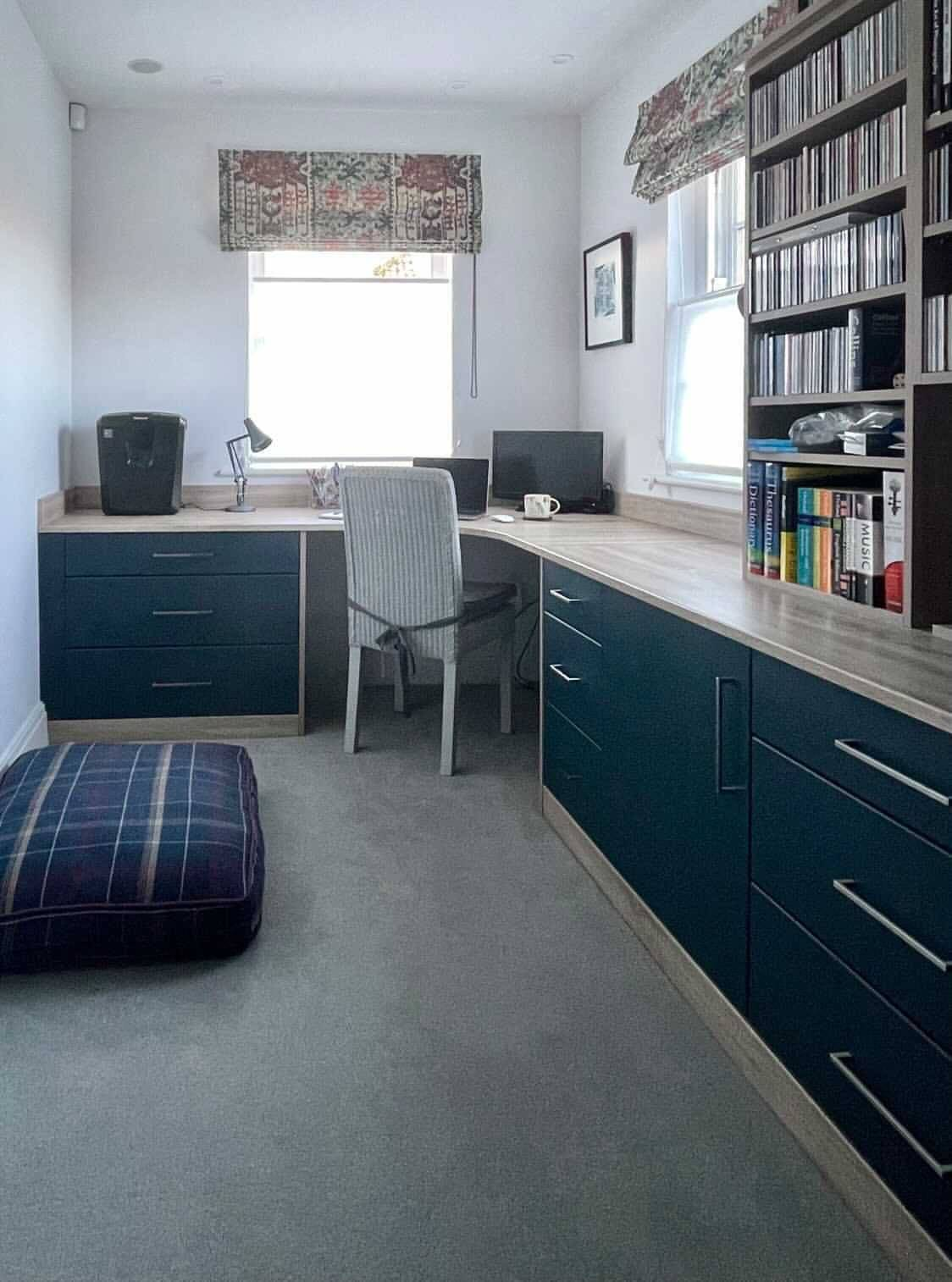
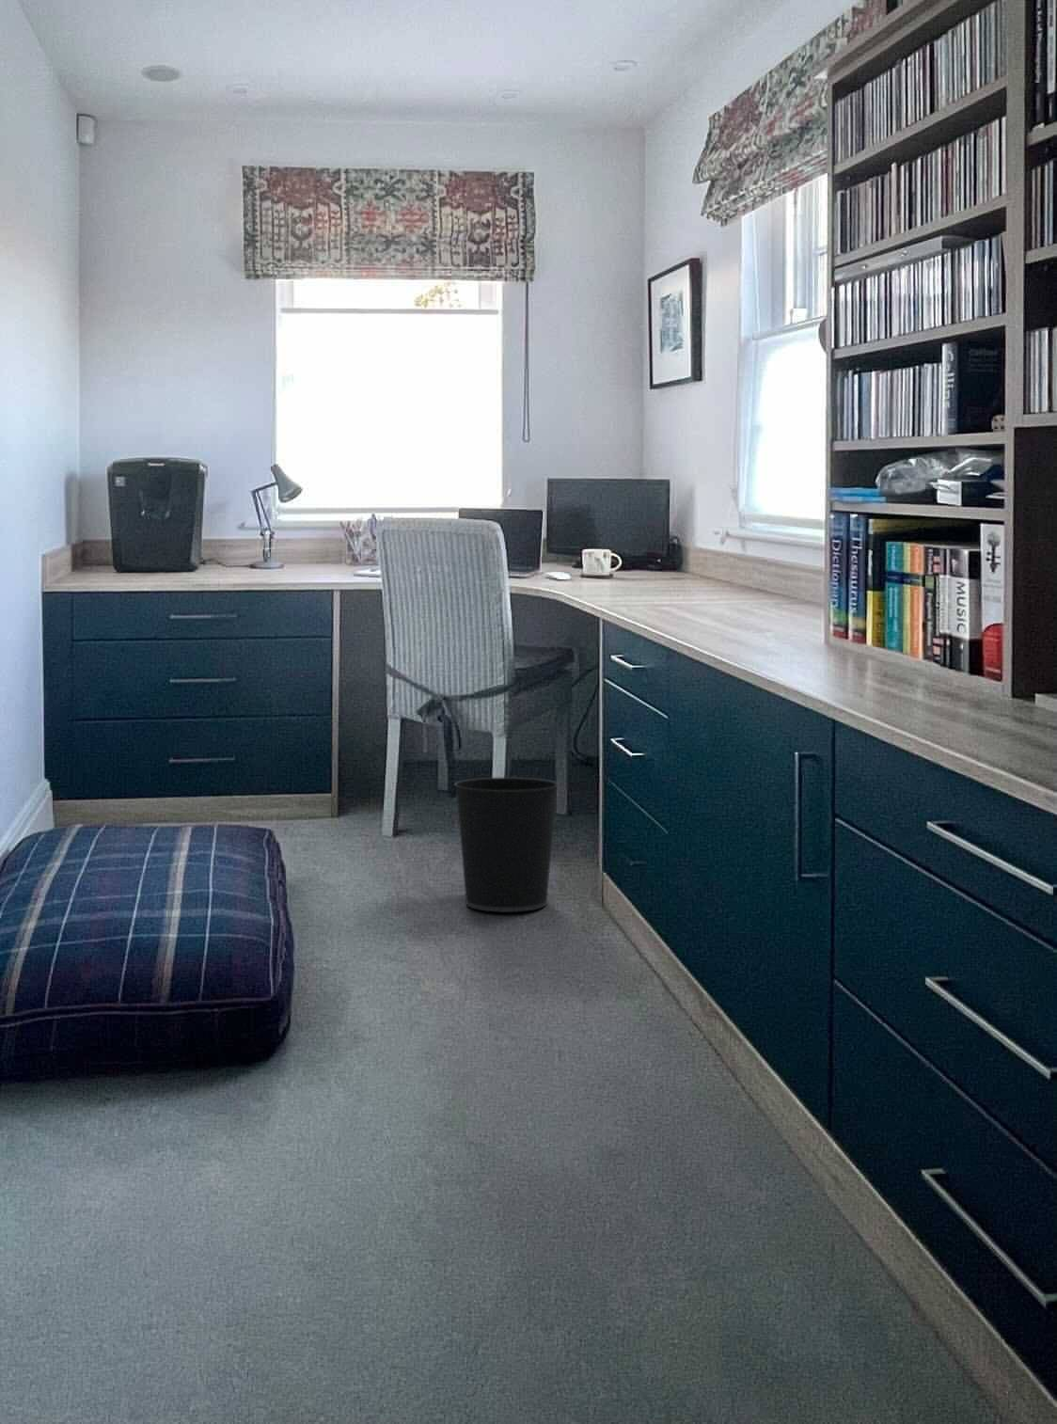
+ wastebasket (506, 844)
